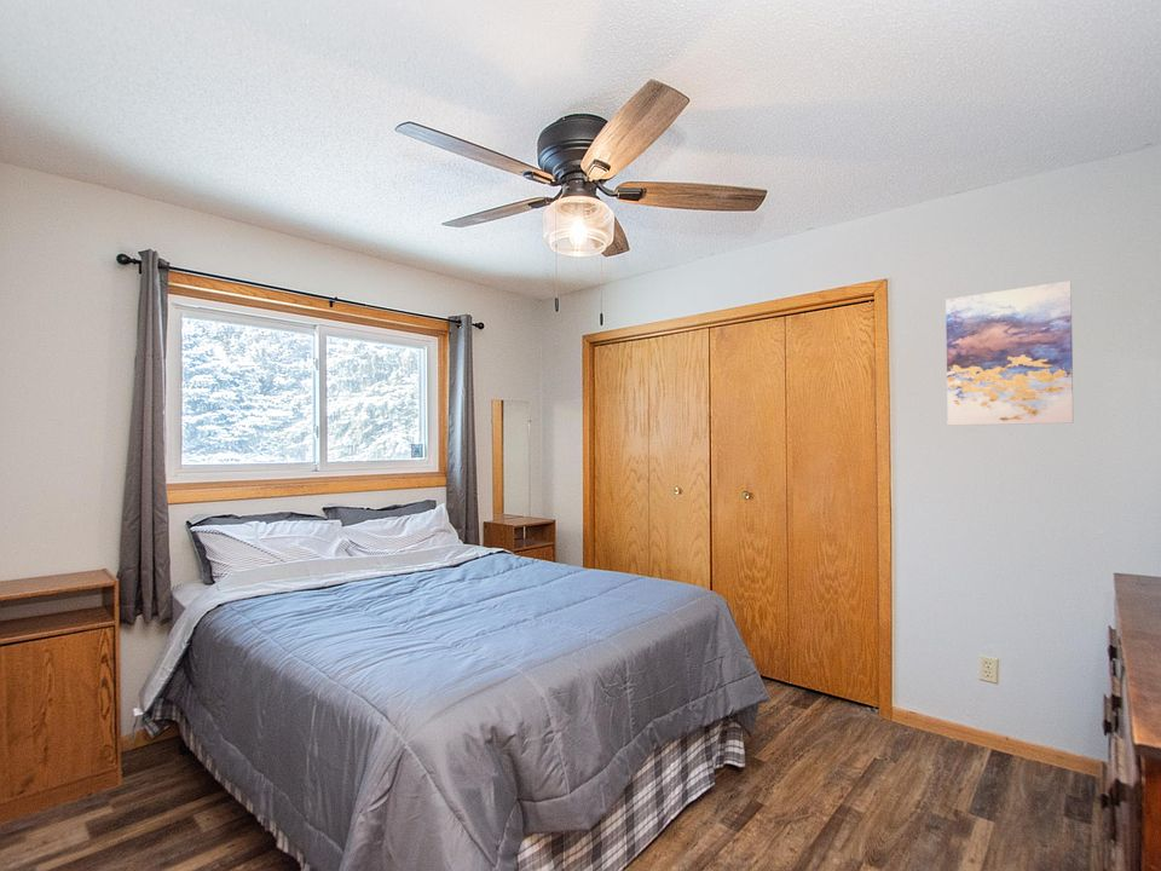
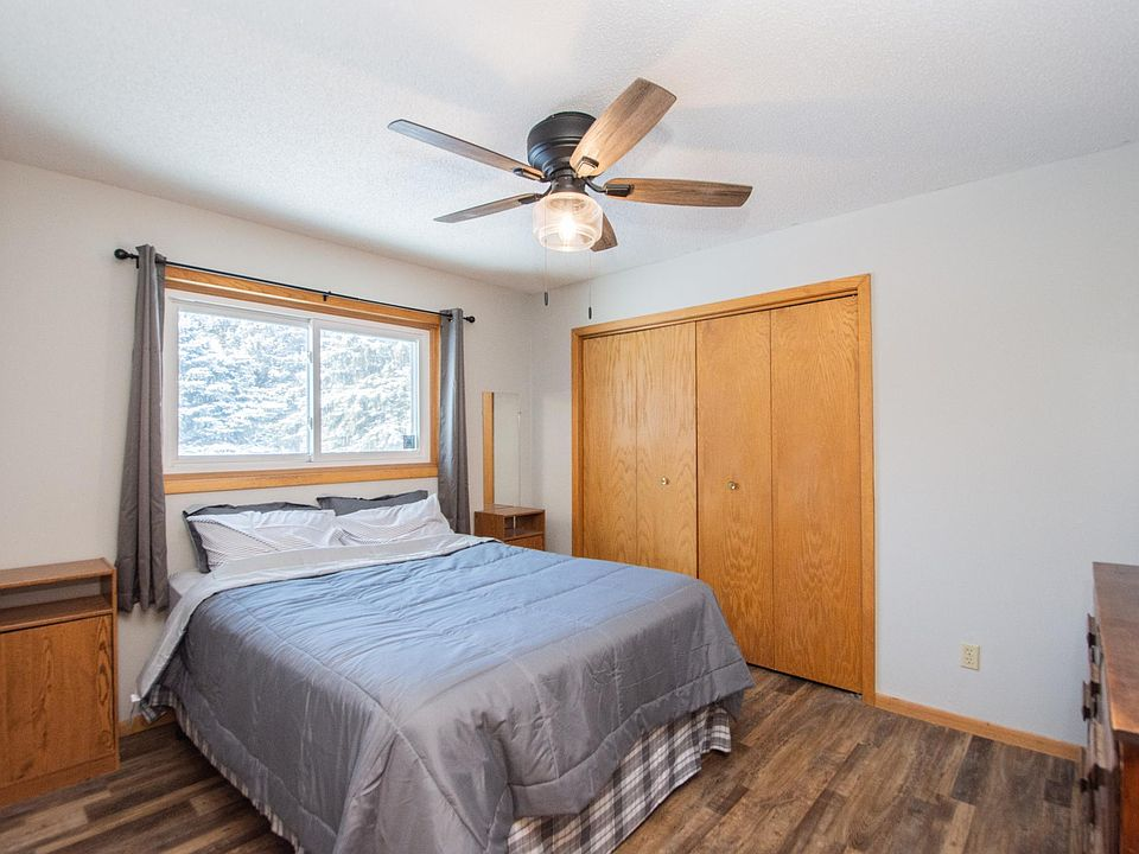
- wall art (1005, 357)
